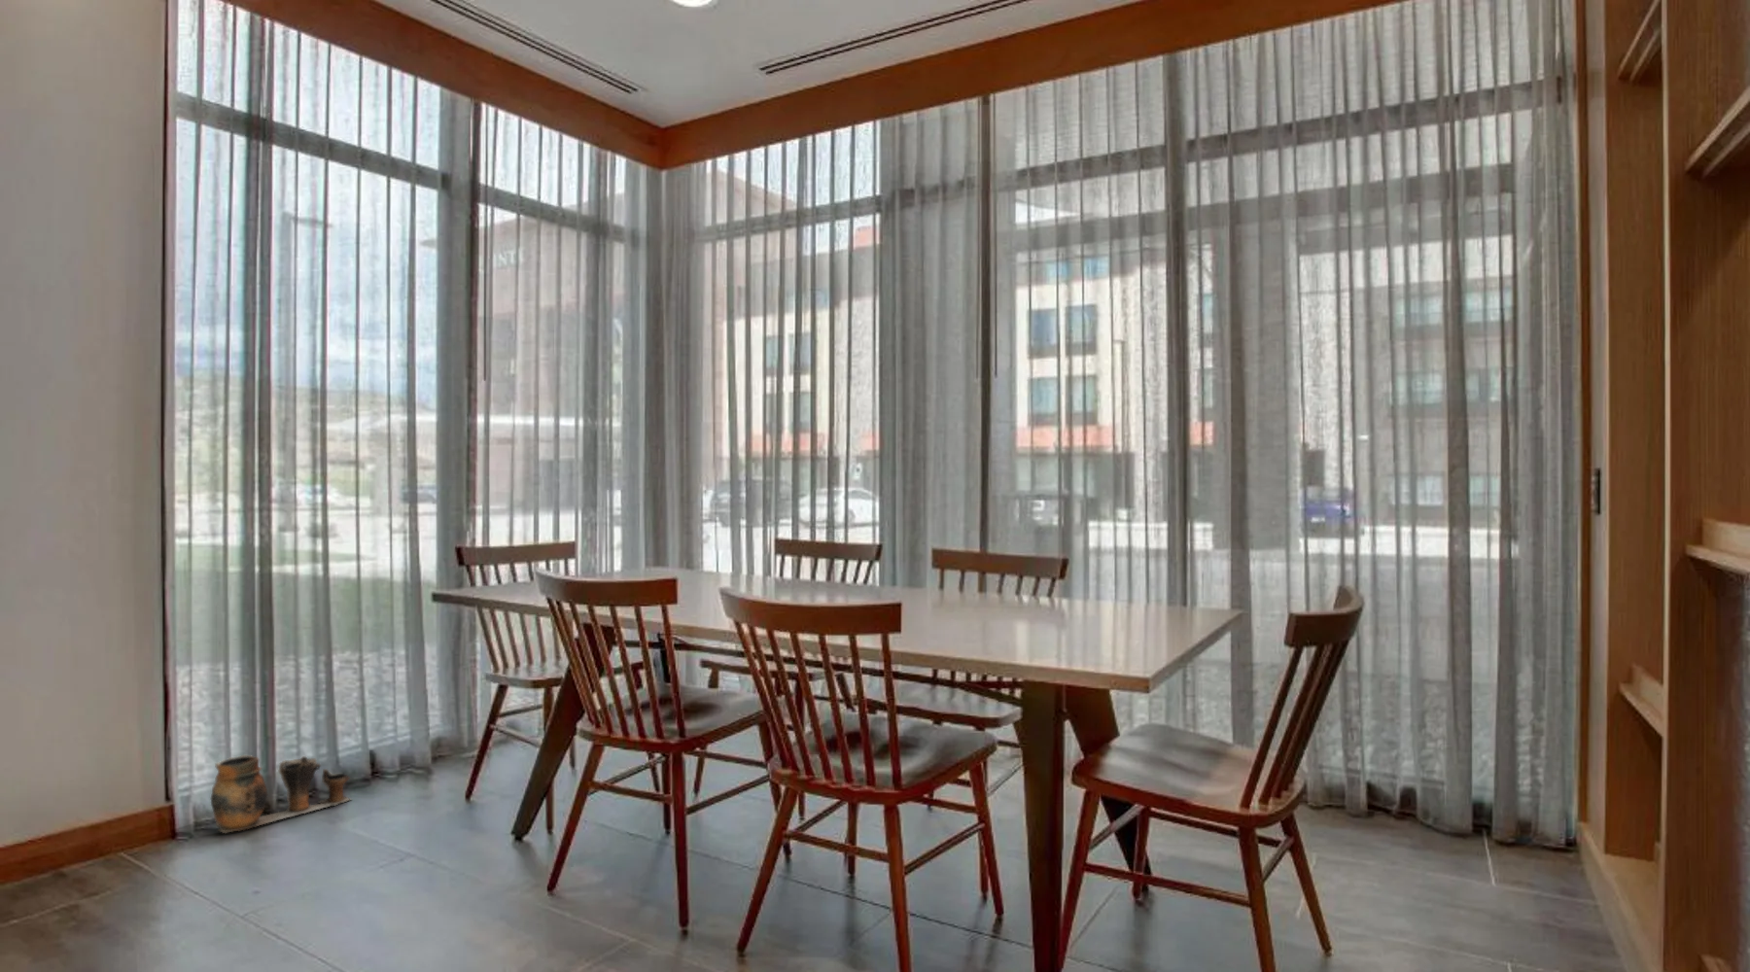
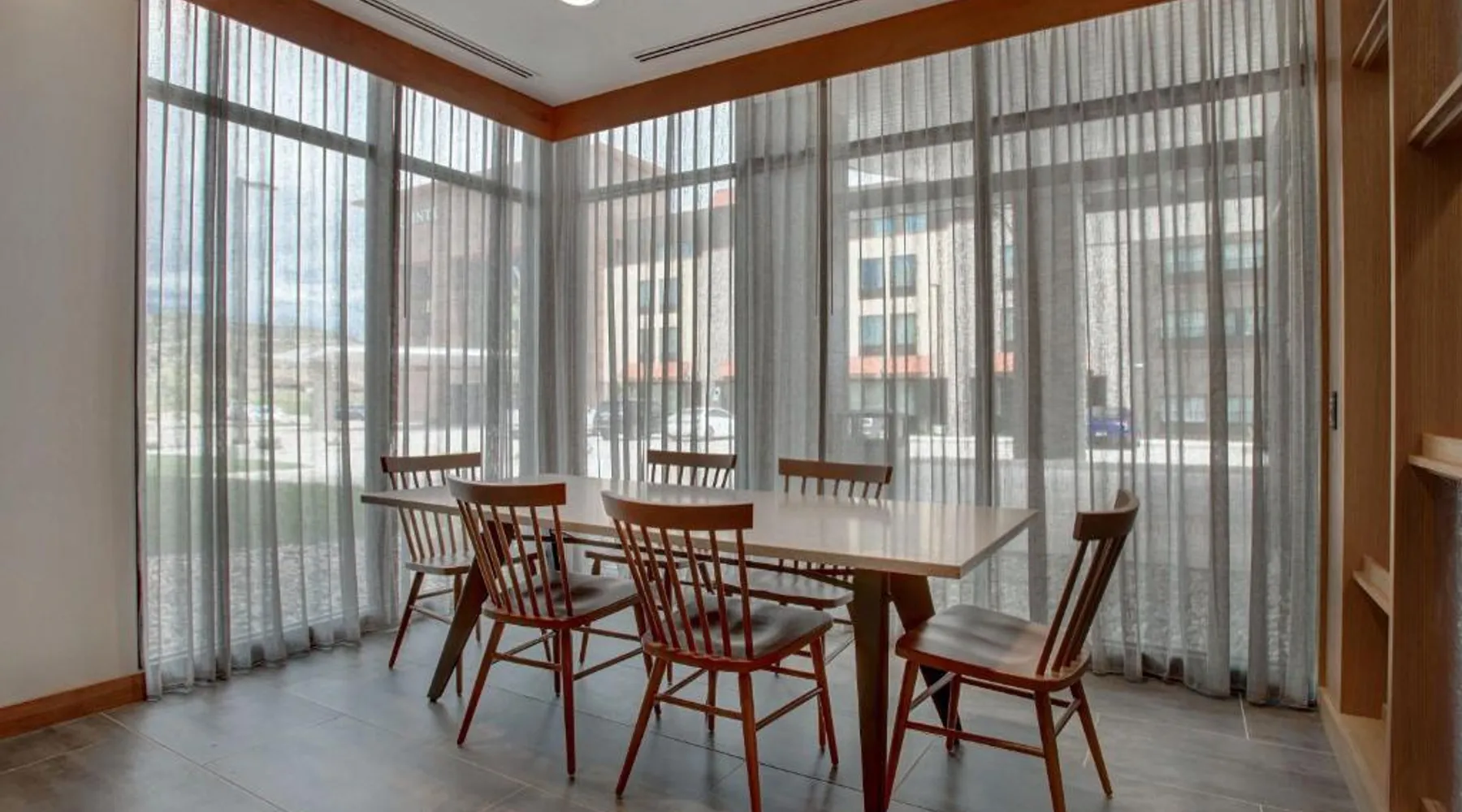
- pottery set (284, 783)
